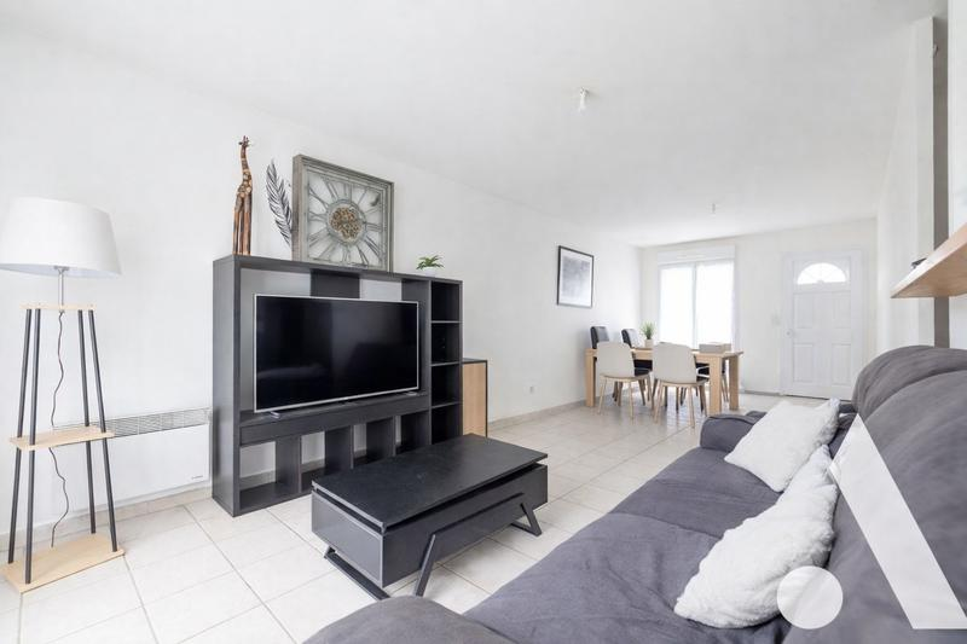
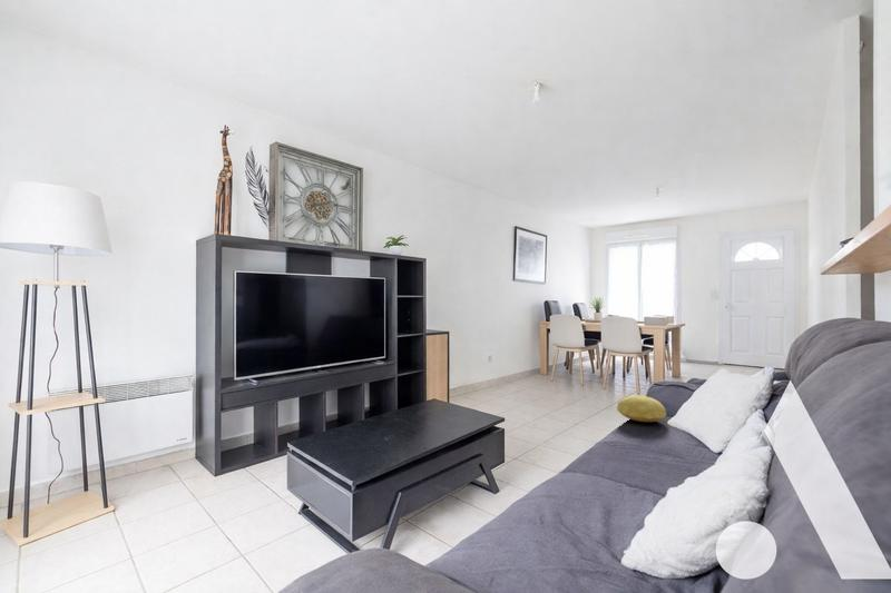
+ cushion (640, 407)
